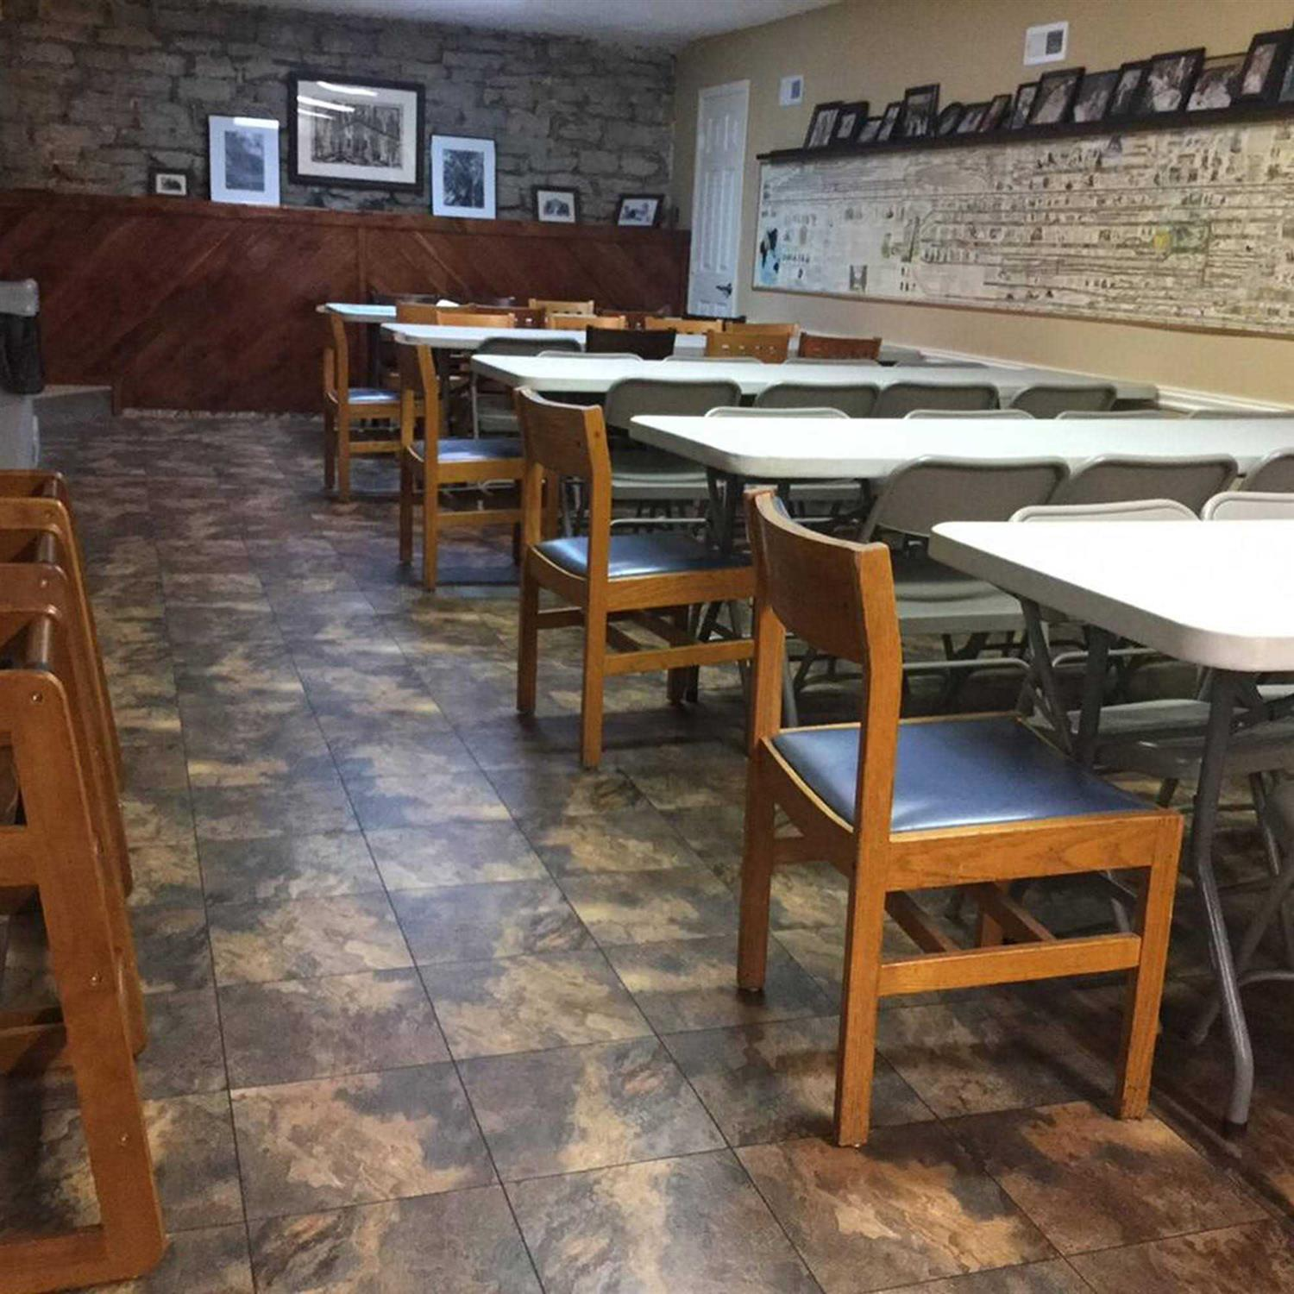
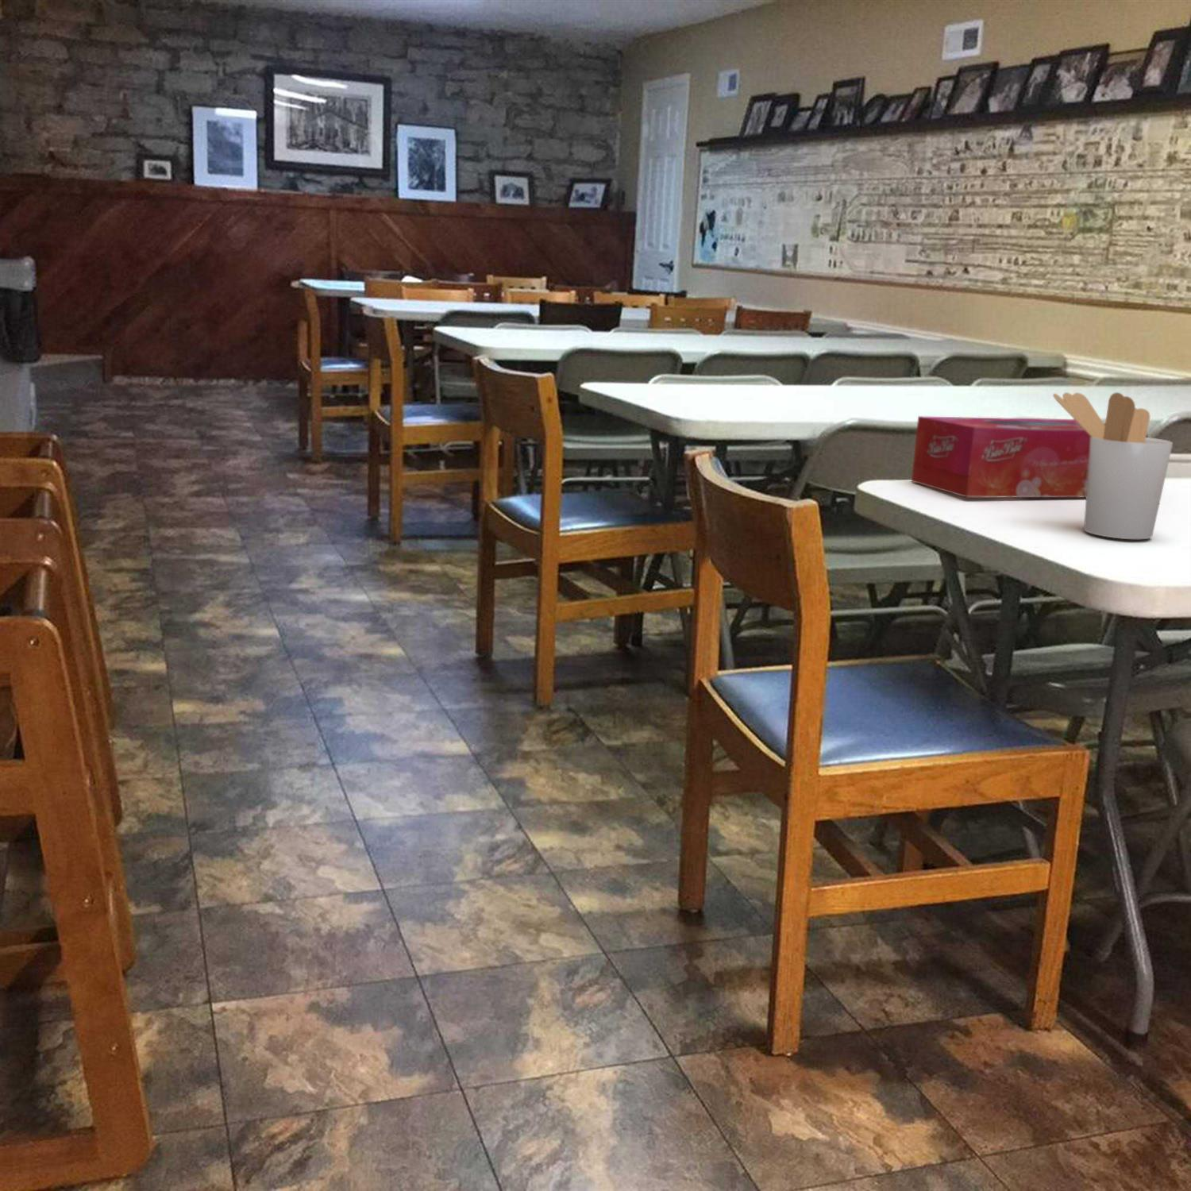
+ utensil holder (1107, 460)
+ tissue box (1025, 456)
